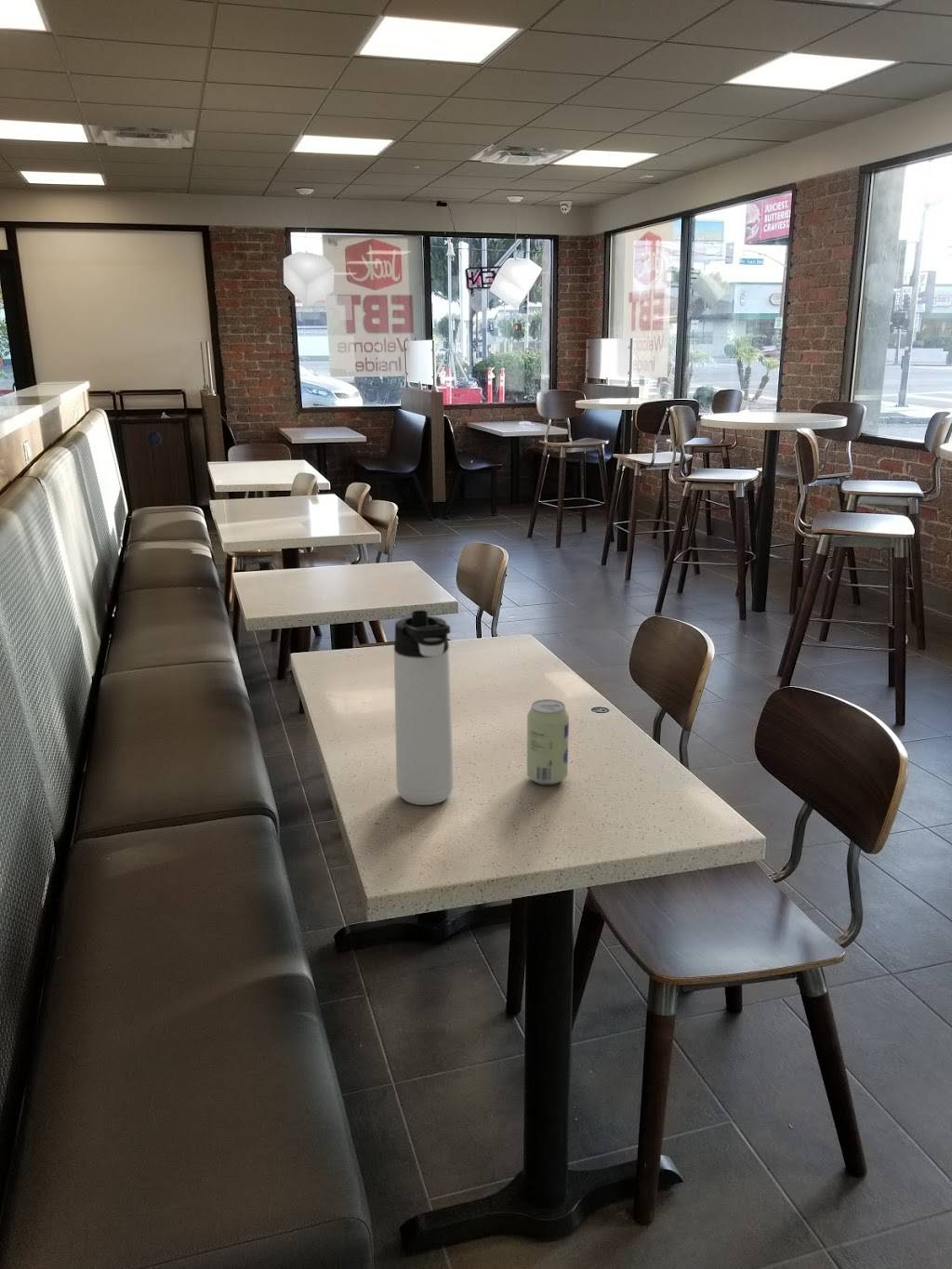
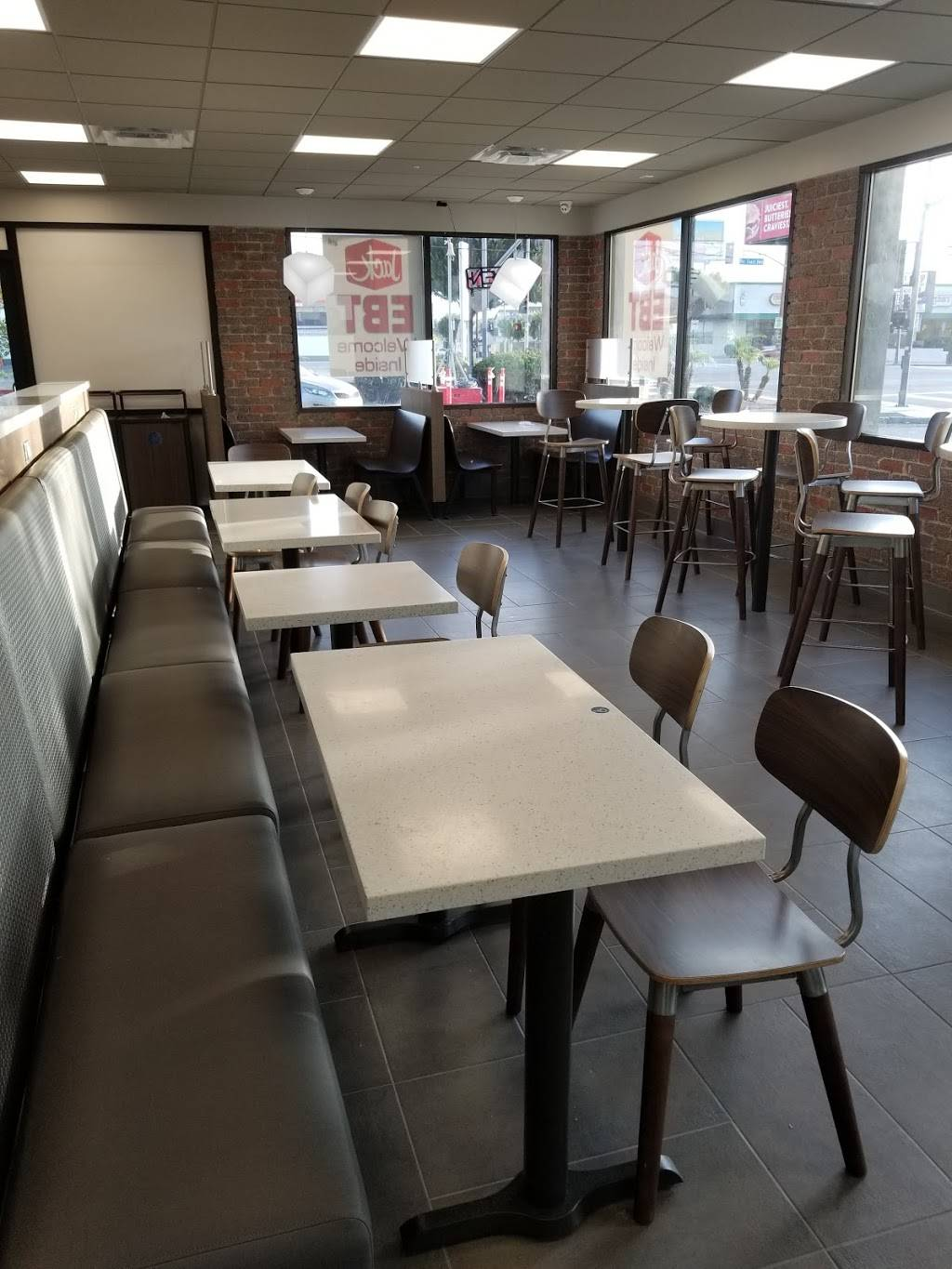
- thermos bottle (427, 711)
- beverage can (548, 742)
